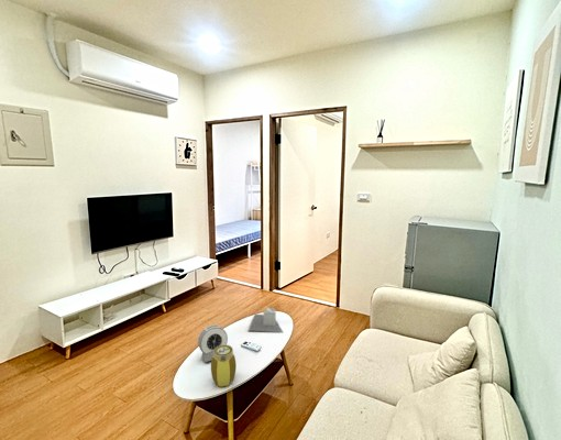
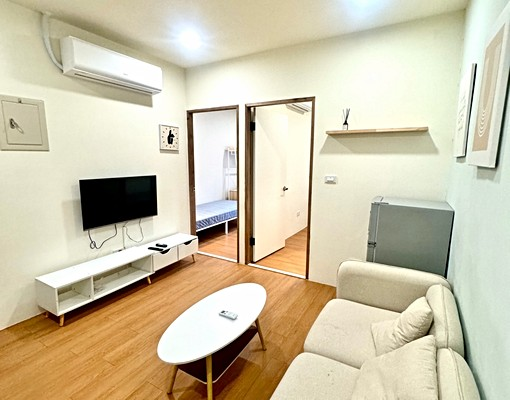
- architectural model (270, 315)
- alarm clock (213, 342)
- jar (223, 365)
